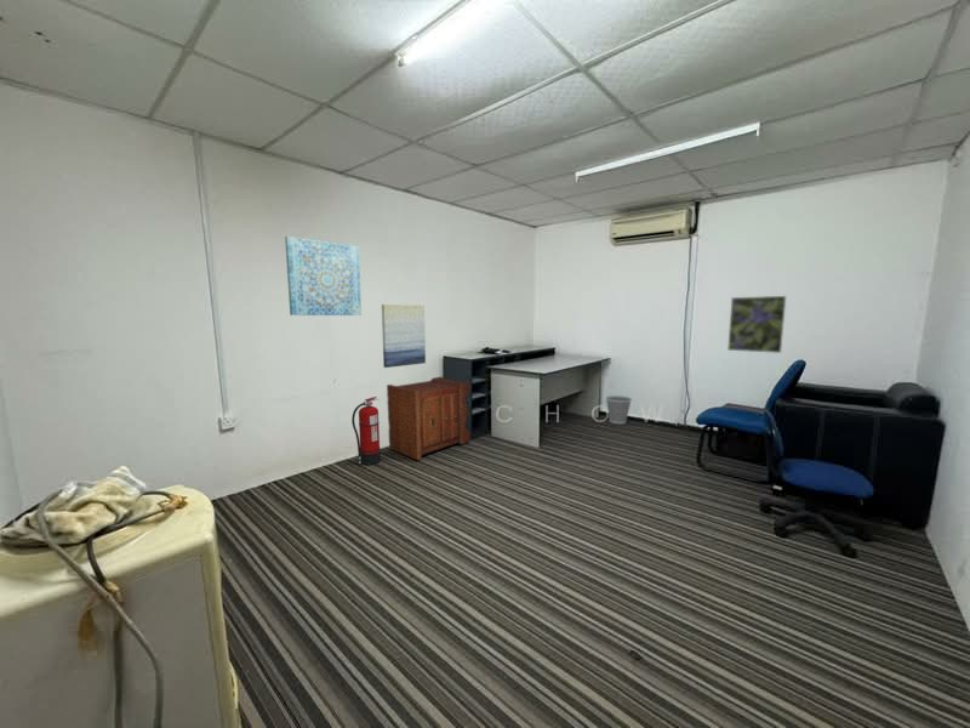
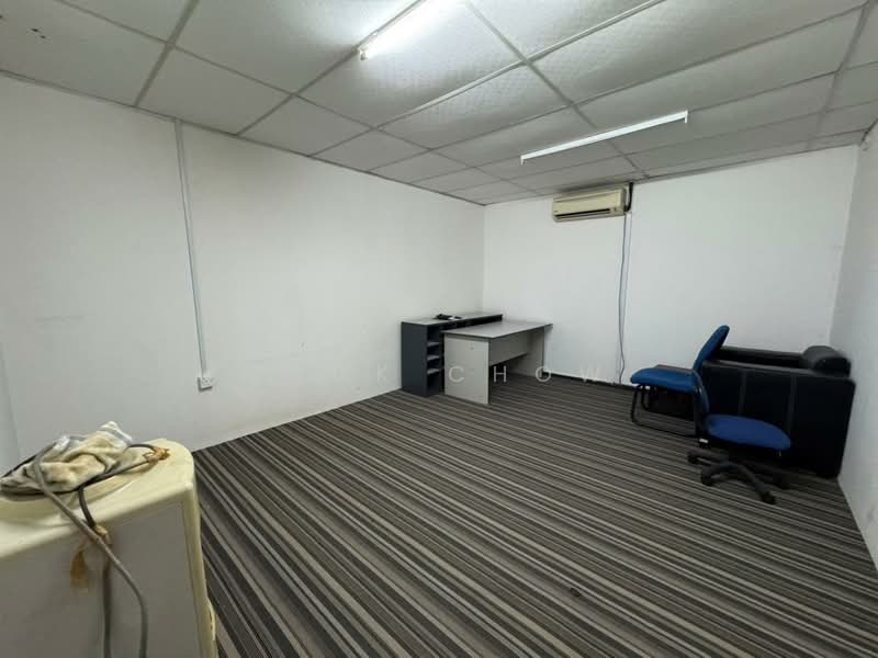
- wall art (404, 335)
- wall art (326, 278)
- fire extinguisher (366, 431)
- wastebasket (617, 409)
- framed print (755, 324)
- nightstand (429, 414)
